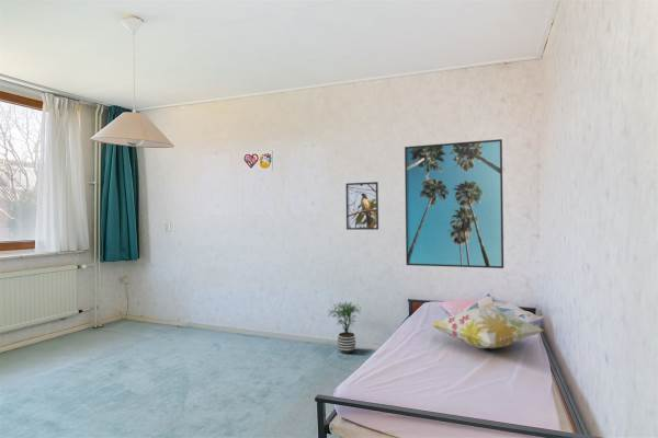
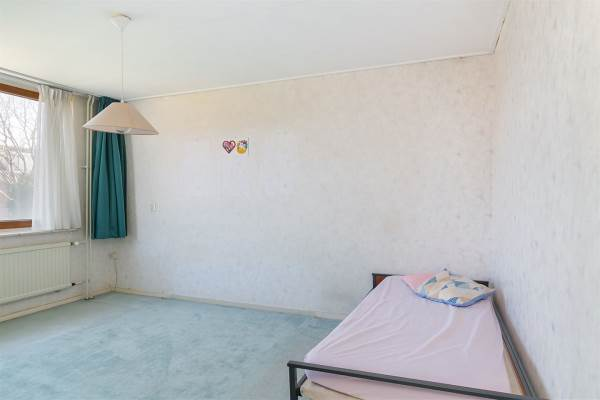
- decorative pillow (485, 327)
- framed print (452, 205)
- potted plant (344, 326)
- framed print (362, 206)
